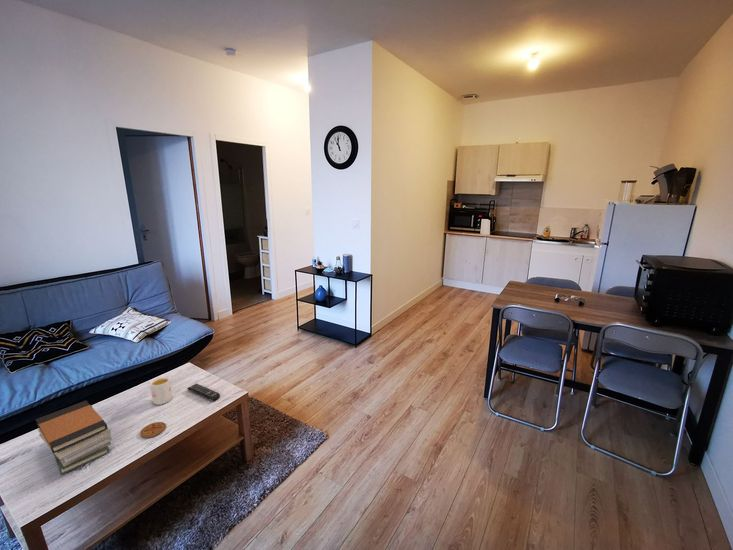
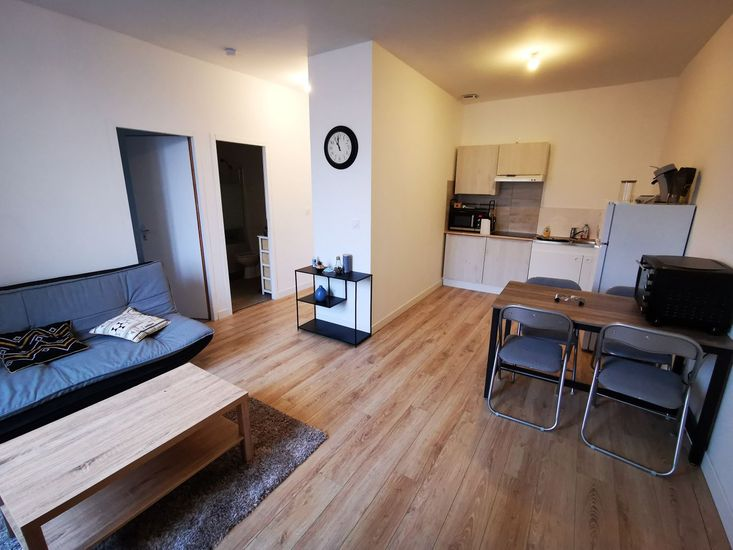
- book stack (75, 435)
- remote control (203, 391)
- coaster (153, 429)
- mug (159, 389)
